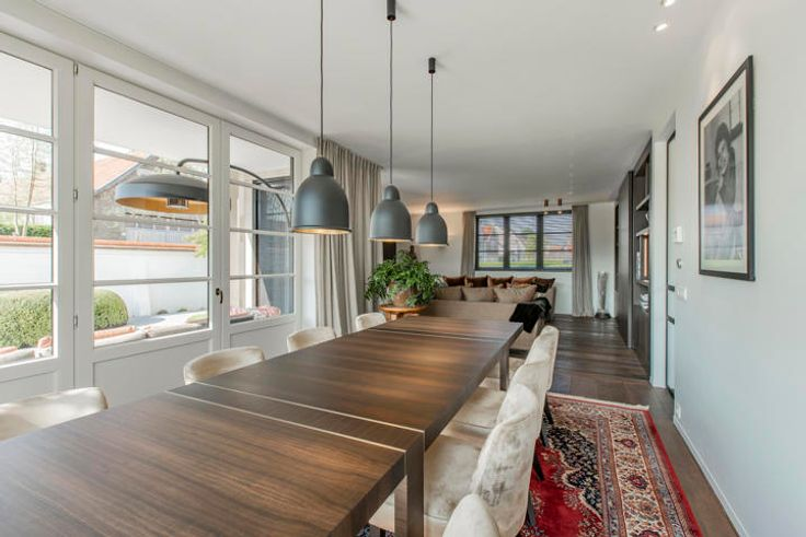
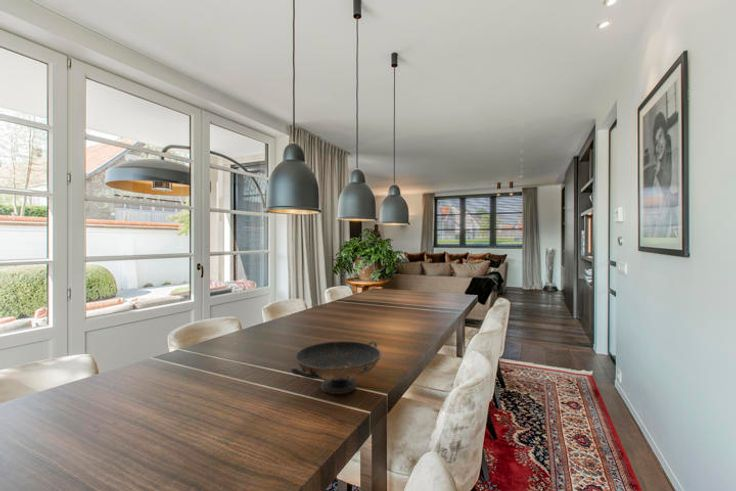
+ decorative bowl (338, 369)
